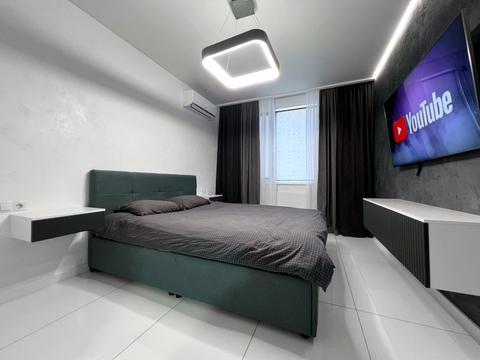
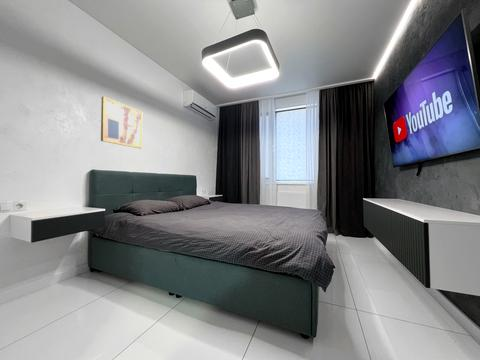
+ wall art (123, 124)
